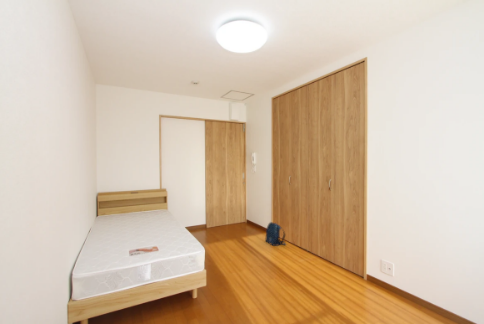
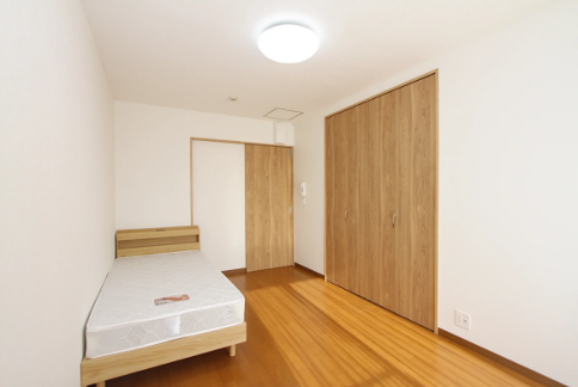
- backpack (275, 232)
